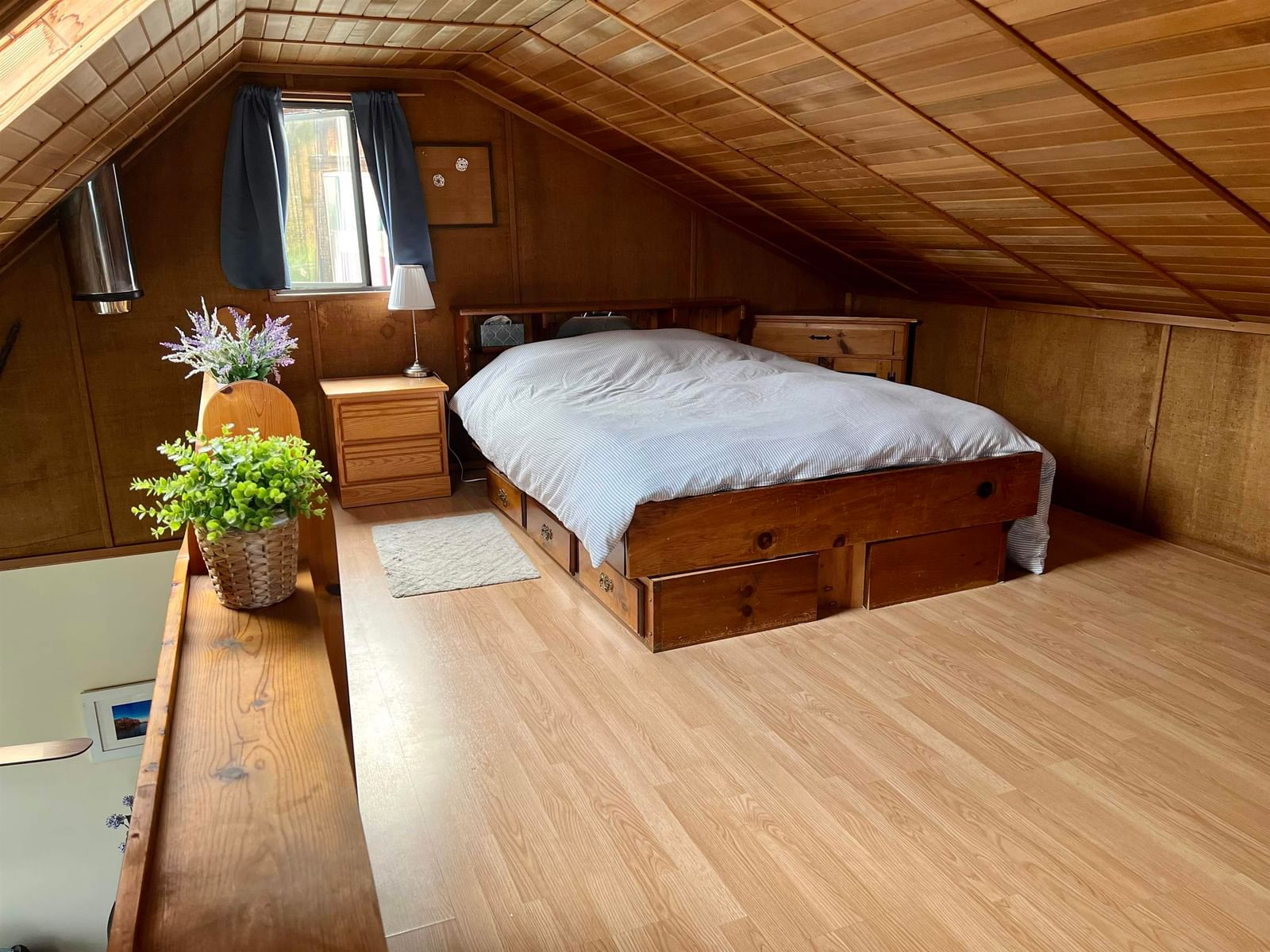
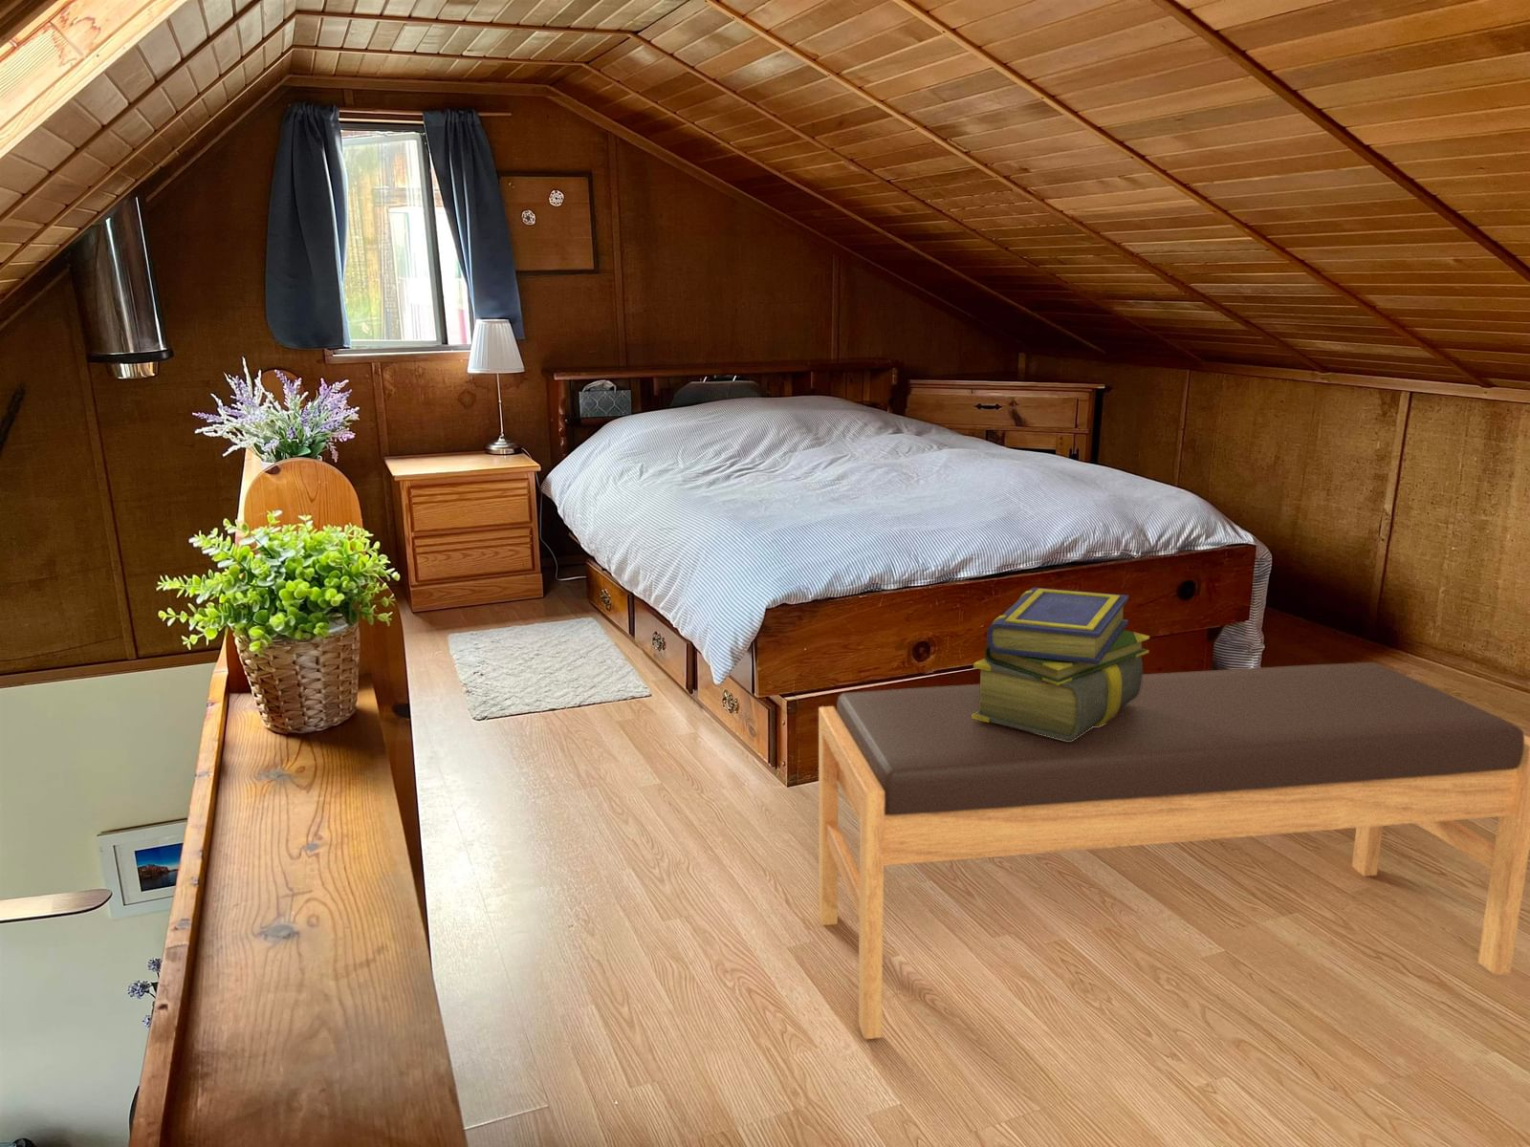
+ stack of books (1061, 659)
+ bench (1154, 828)
